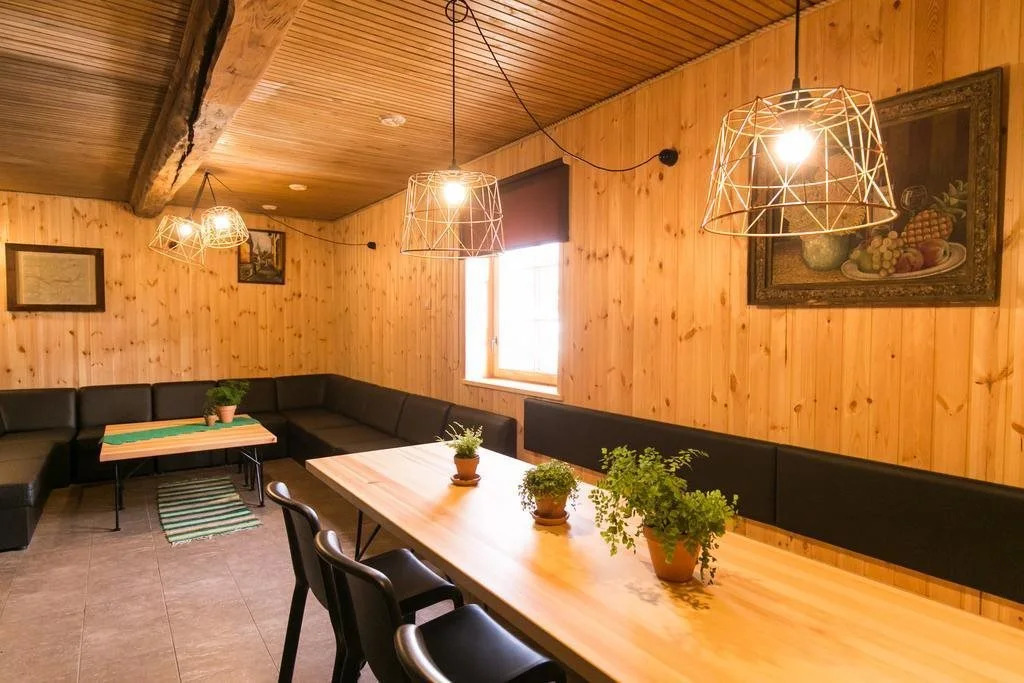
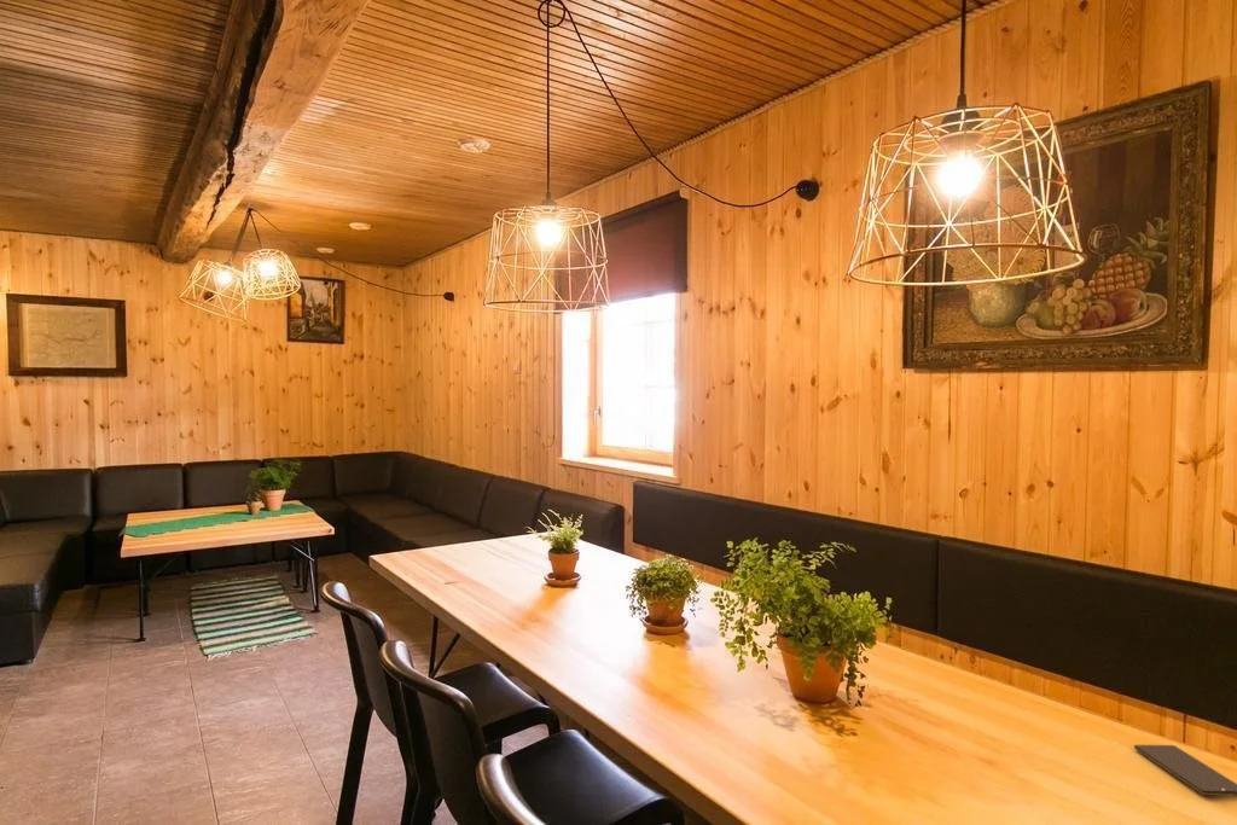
+ smartphone (1187, 768)
